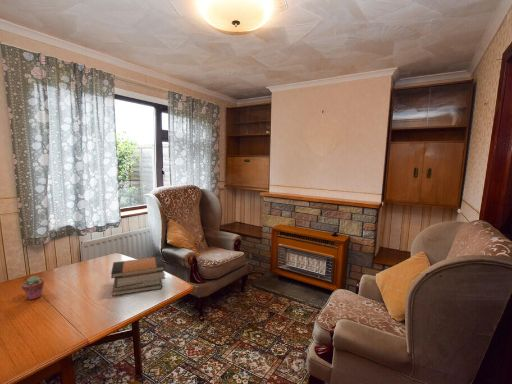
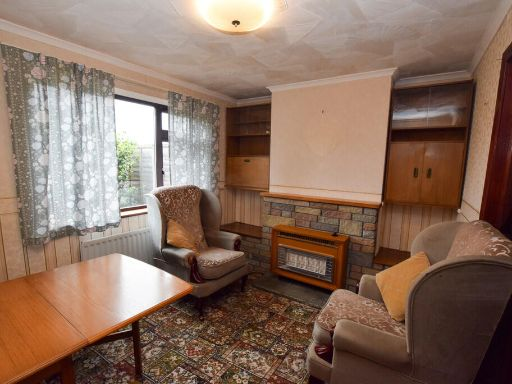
- potted succulent (33, 286)
- book stack (139, 275)
